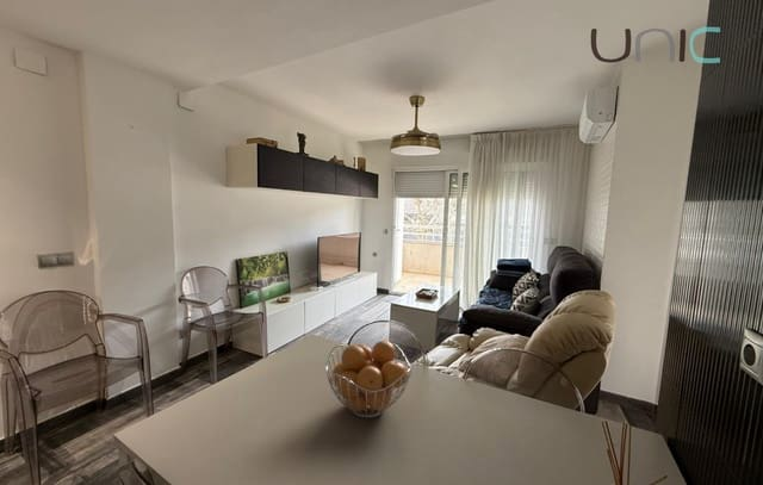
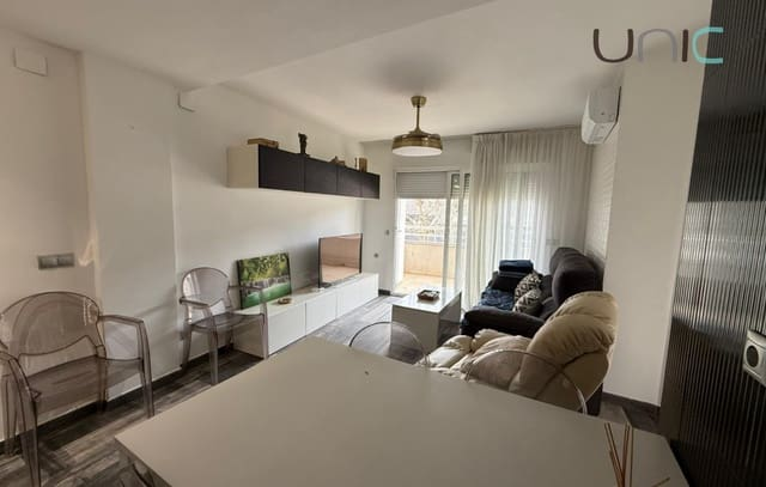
- fruit basket (368, 375)
